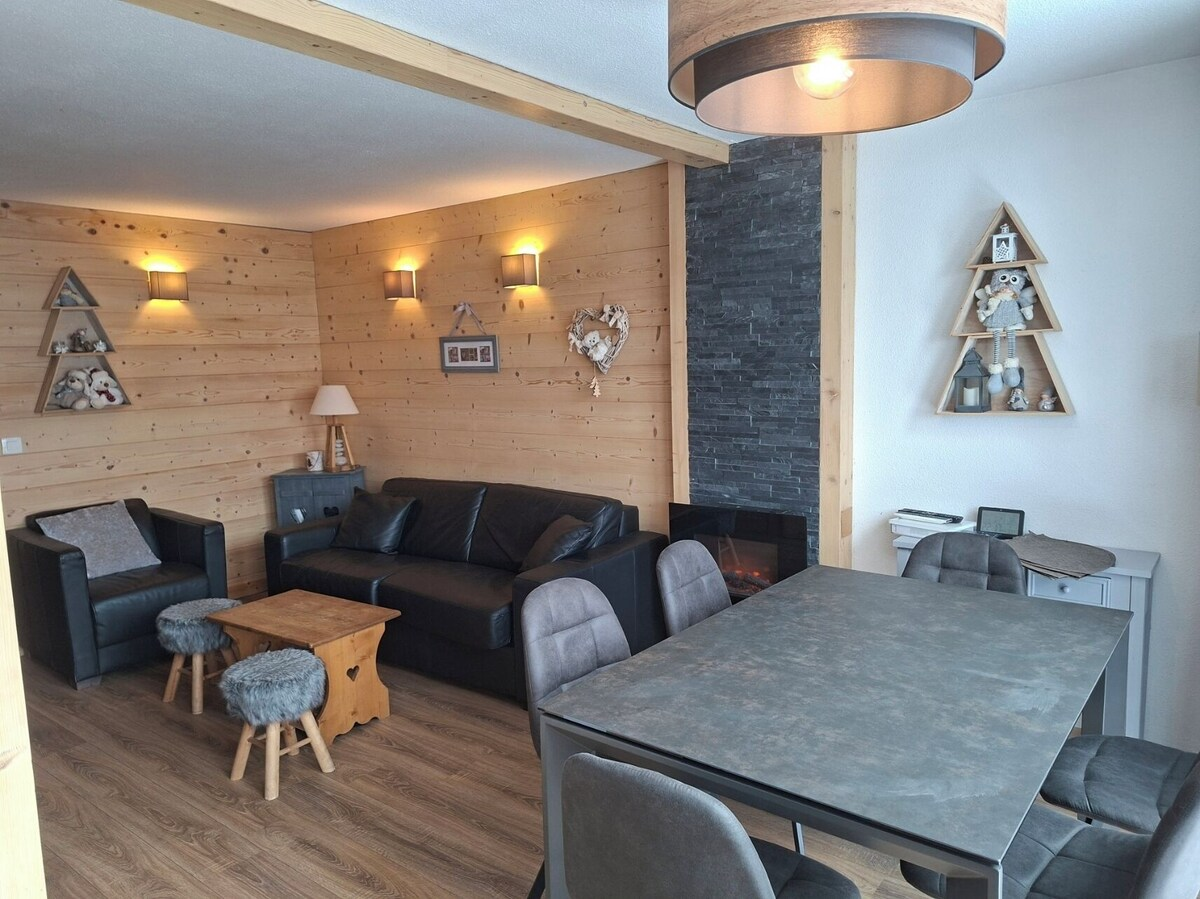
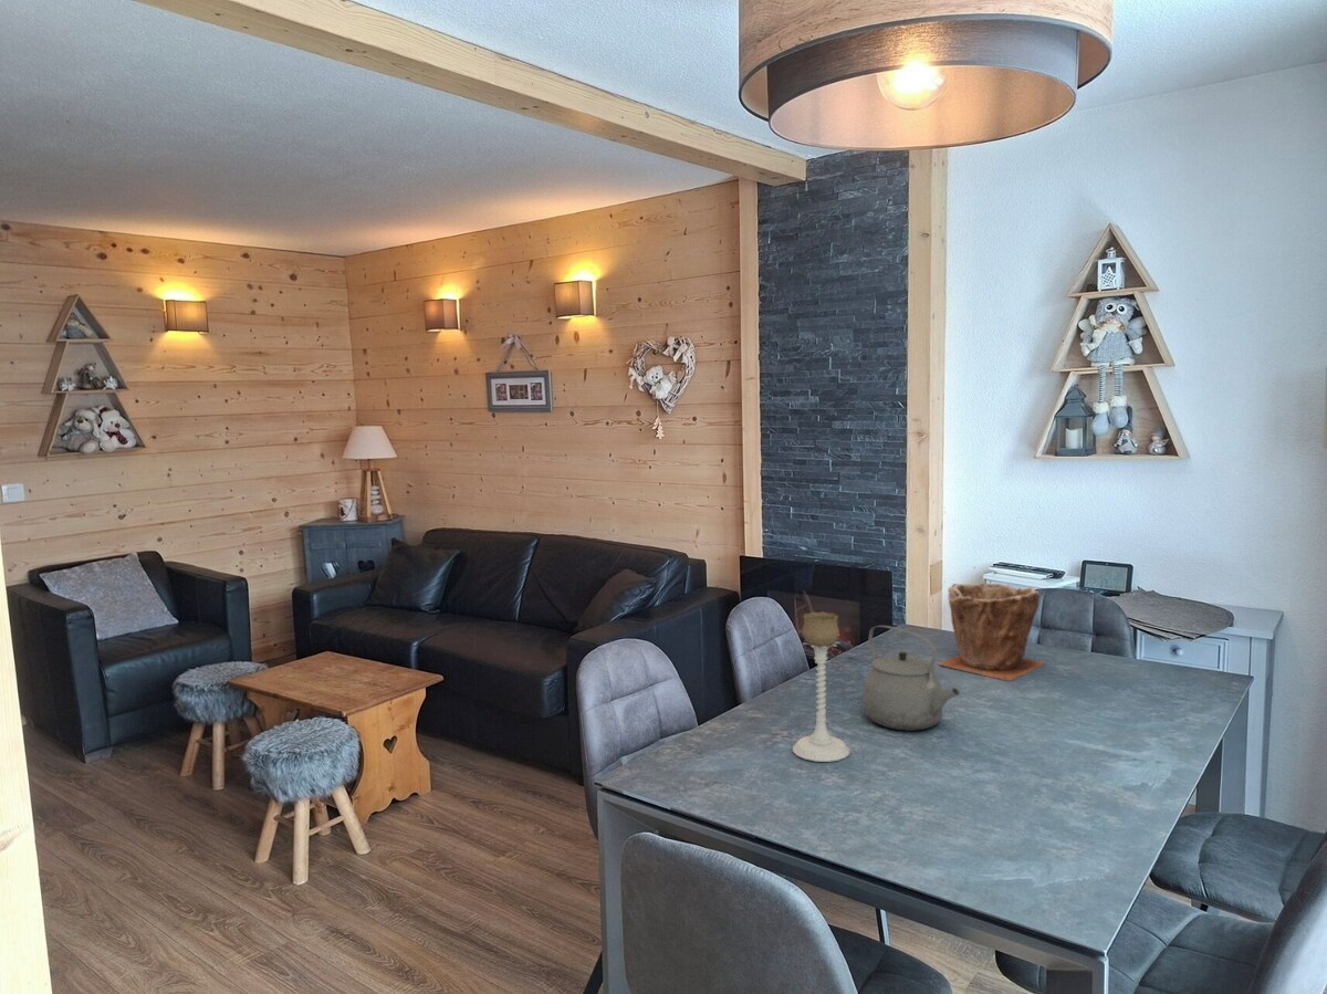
+ plant pot (993, 626)
+ tea kettle (911, 679)
+ candle holder (821, 683)
